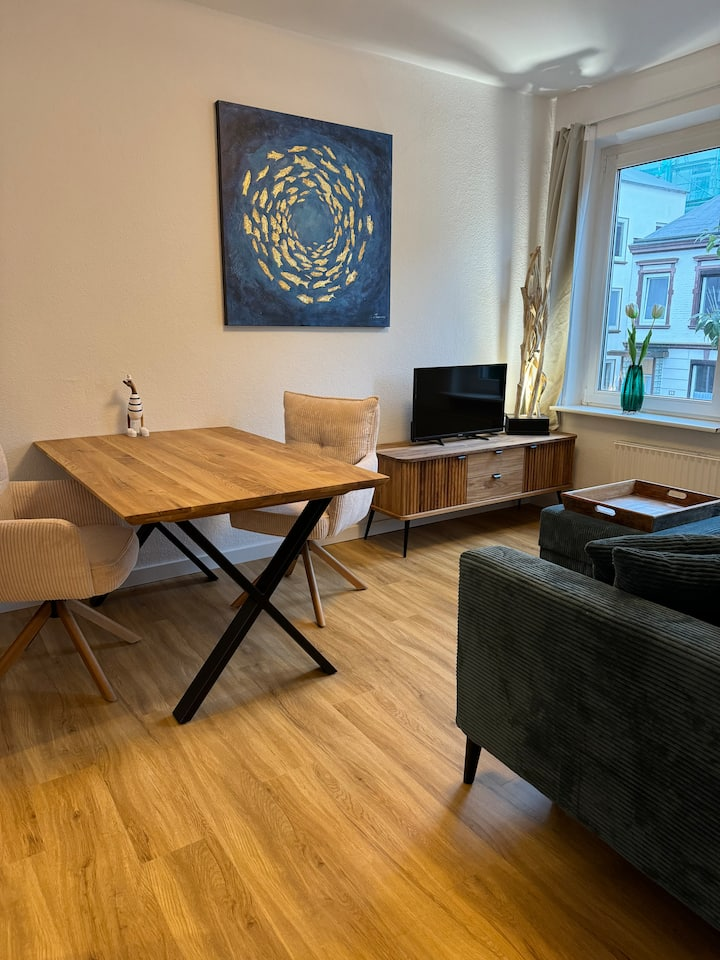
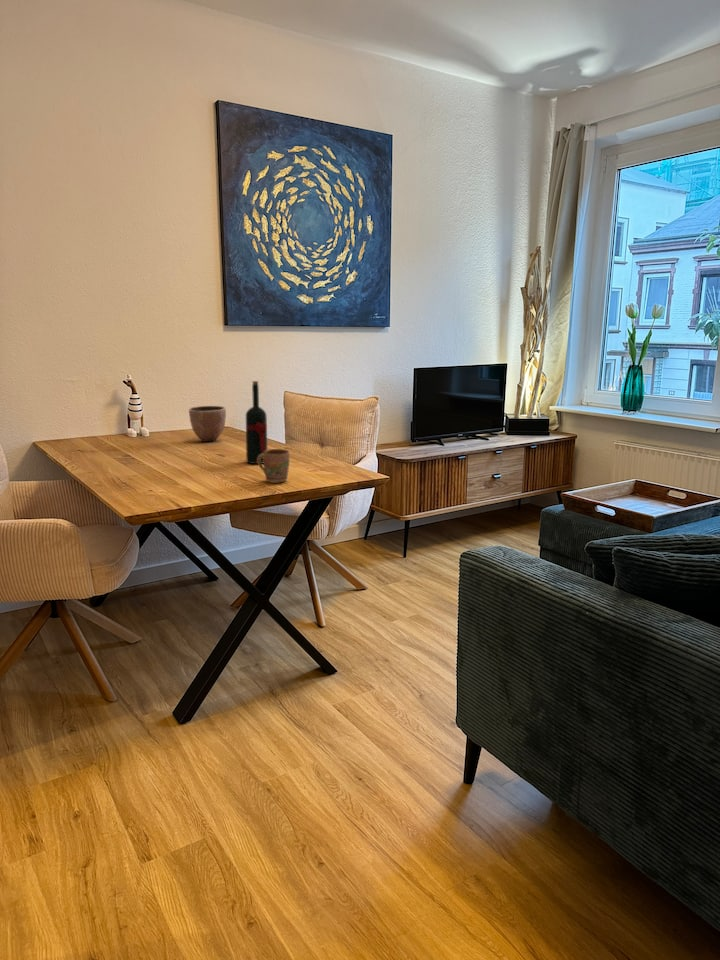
+ decorative bowl (207, 424)
+ wine bottle (257, 422)
+ mug (275, 465)
